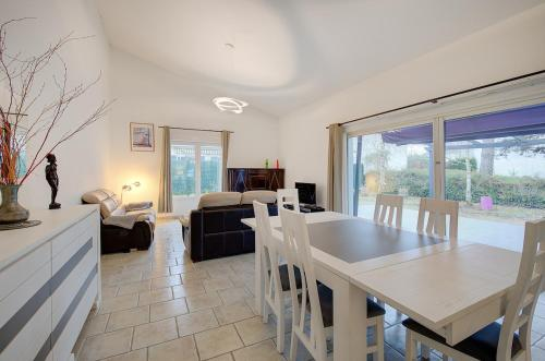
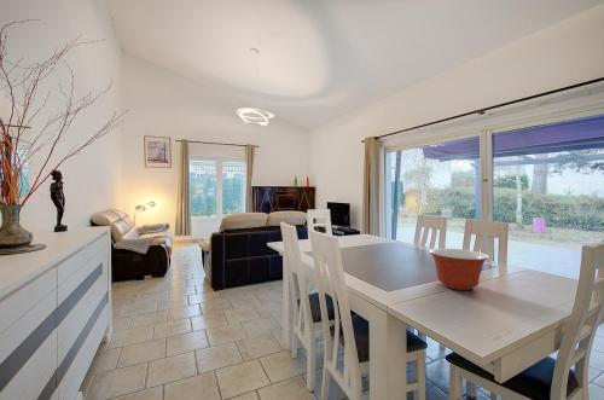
+ mixing bowl (457, 269)
